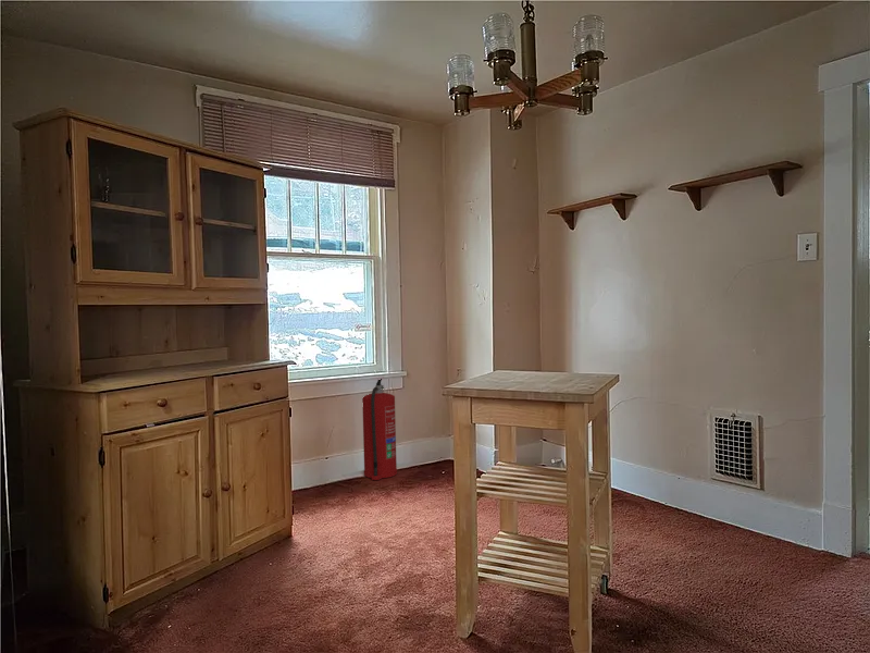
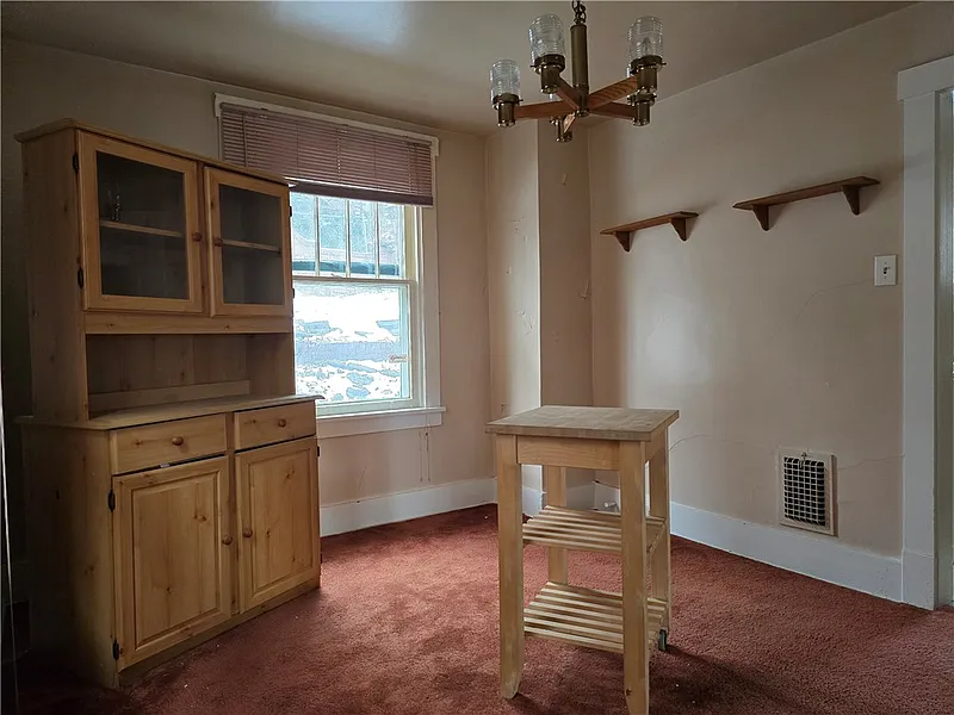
- fire extinguisher (378, 426)
